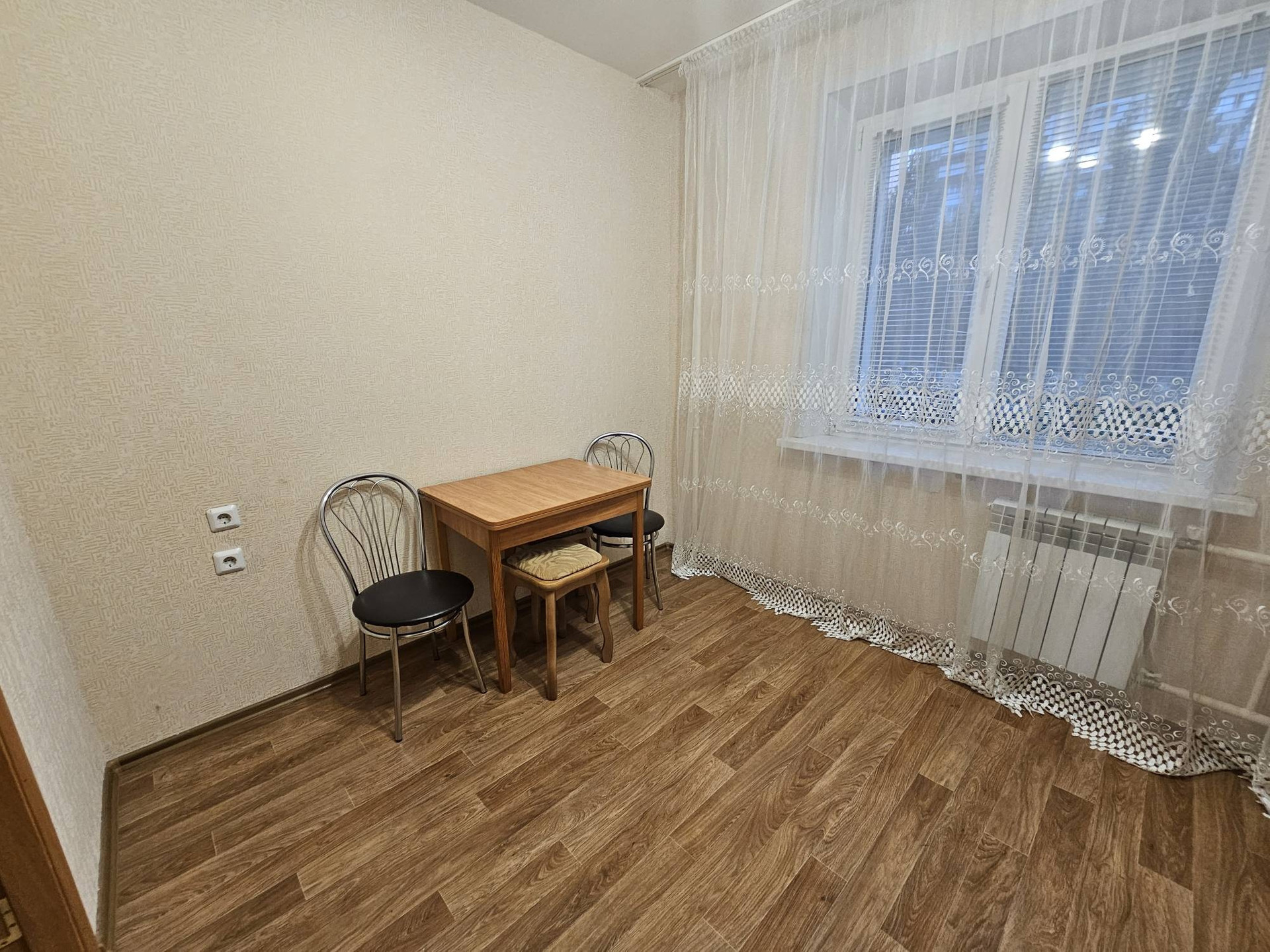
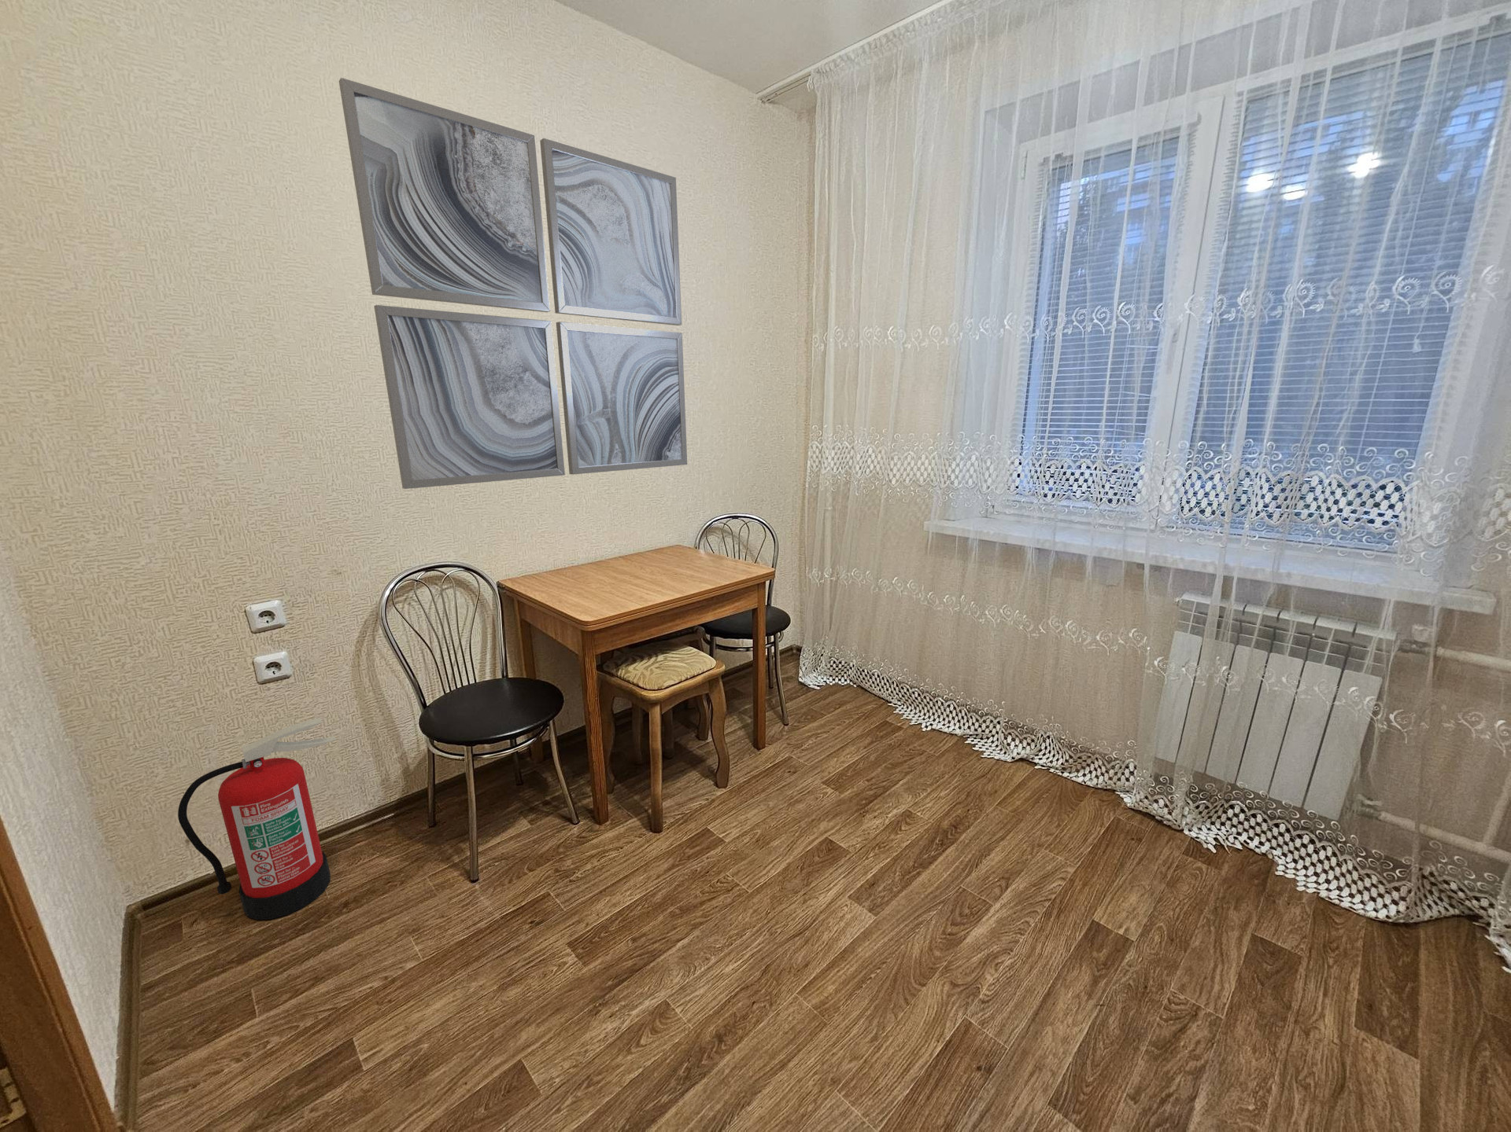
+ wall art (550, 321)
+ fire extinguisher (271, 818)
